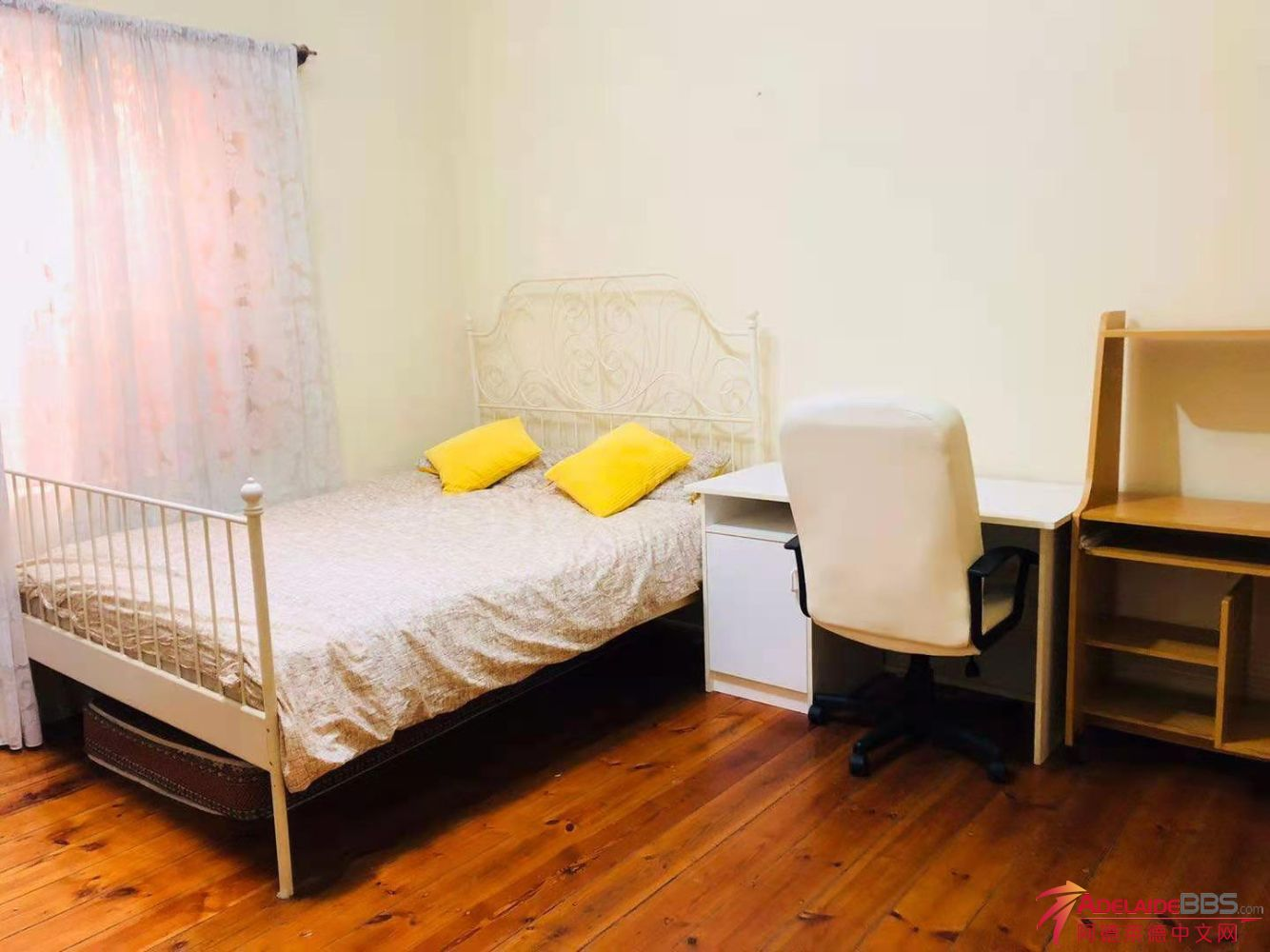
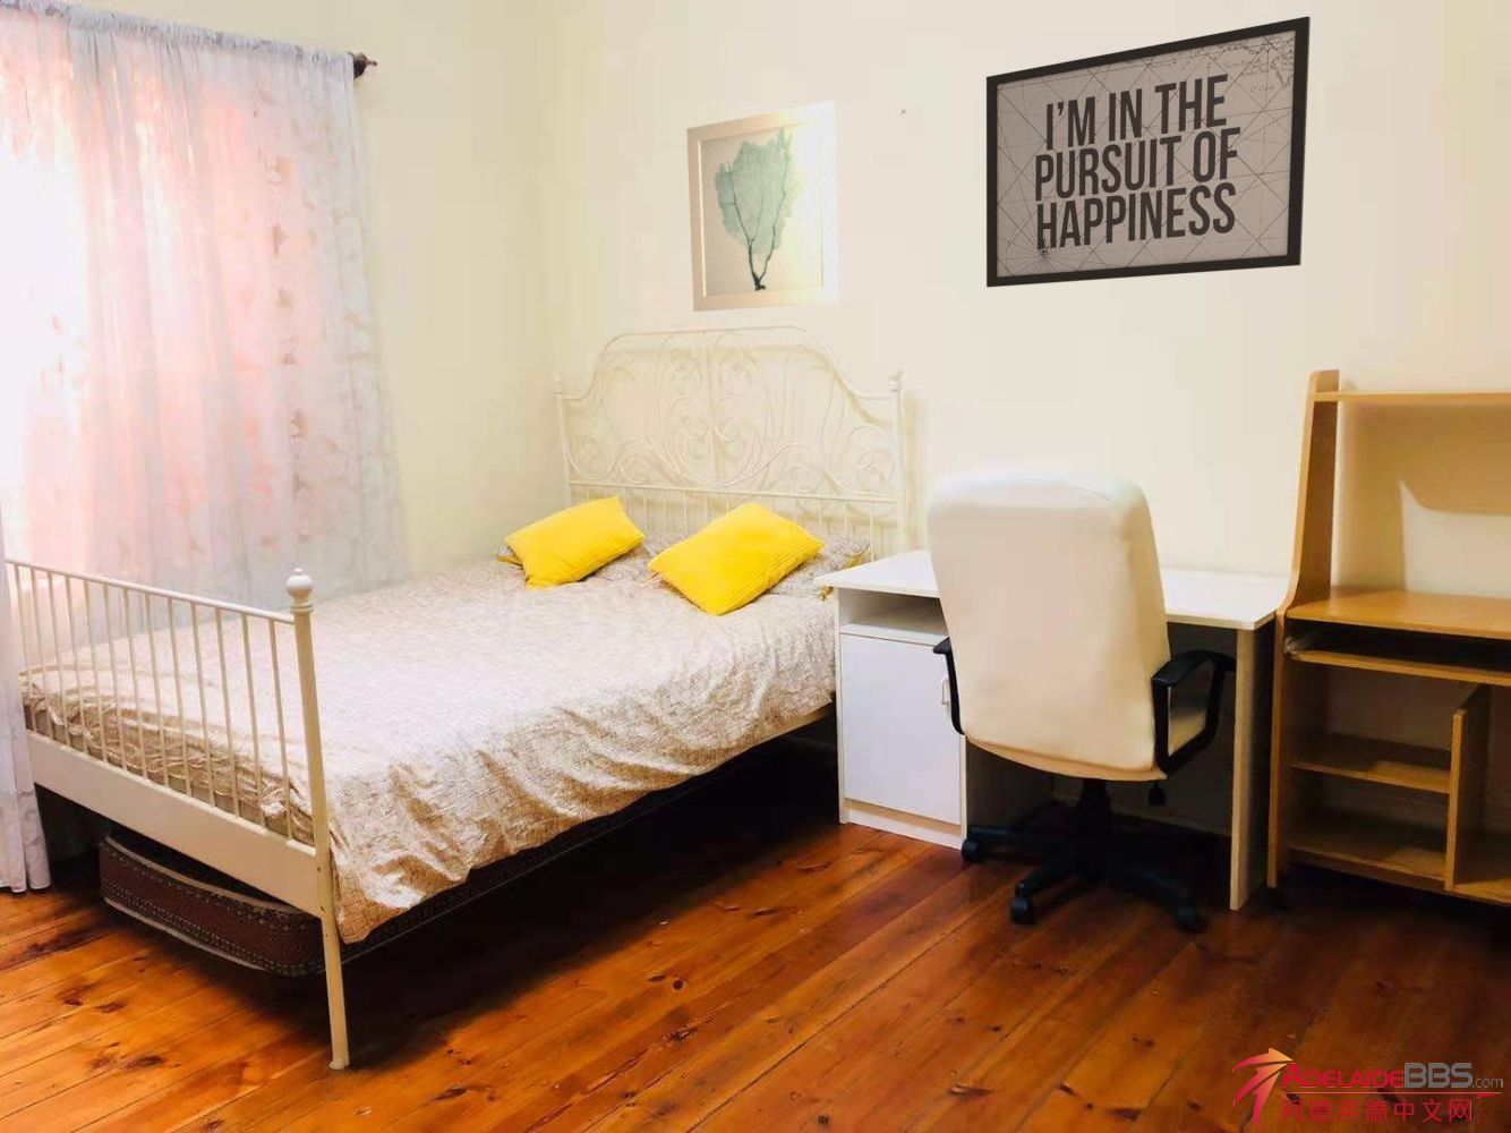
+ mirror (1133, 164)
+ wall art (760, 212)
